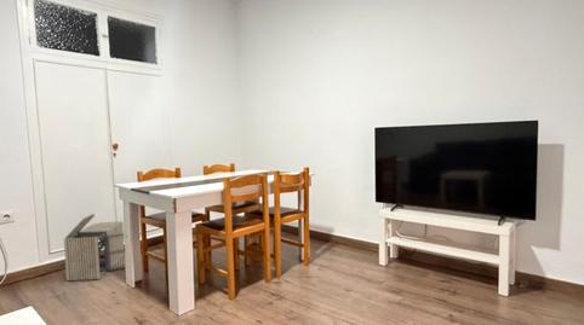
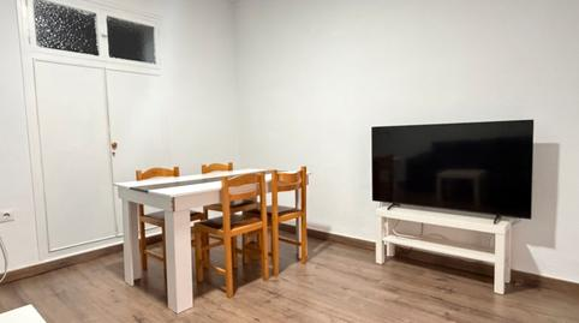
- storage bin (96, 239)
